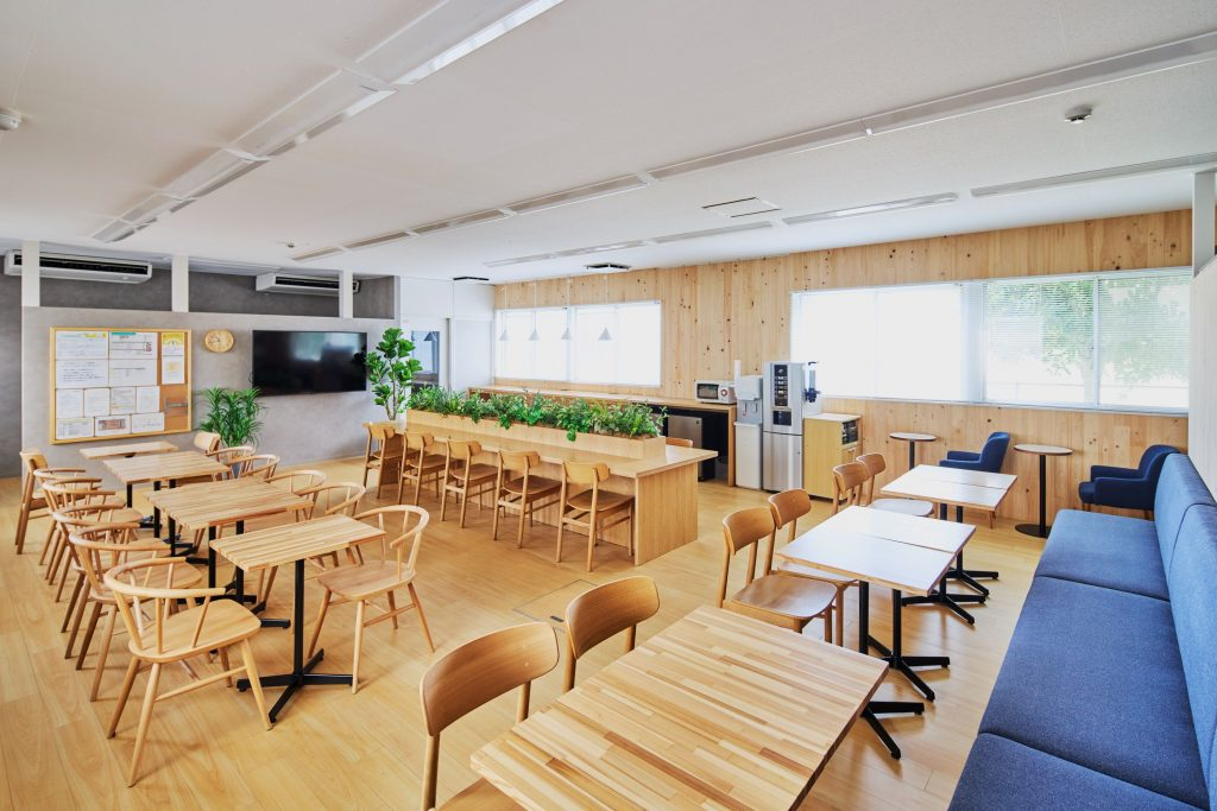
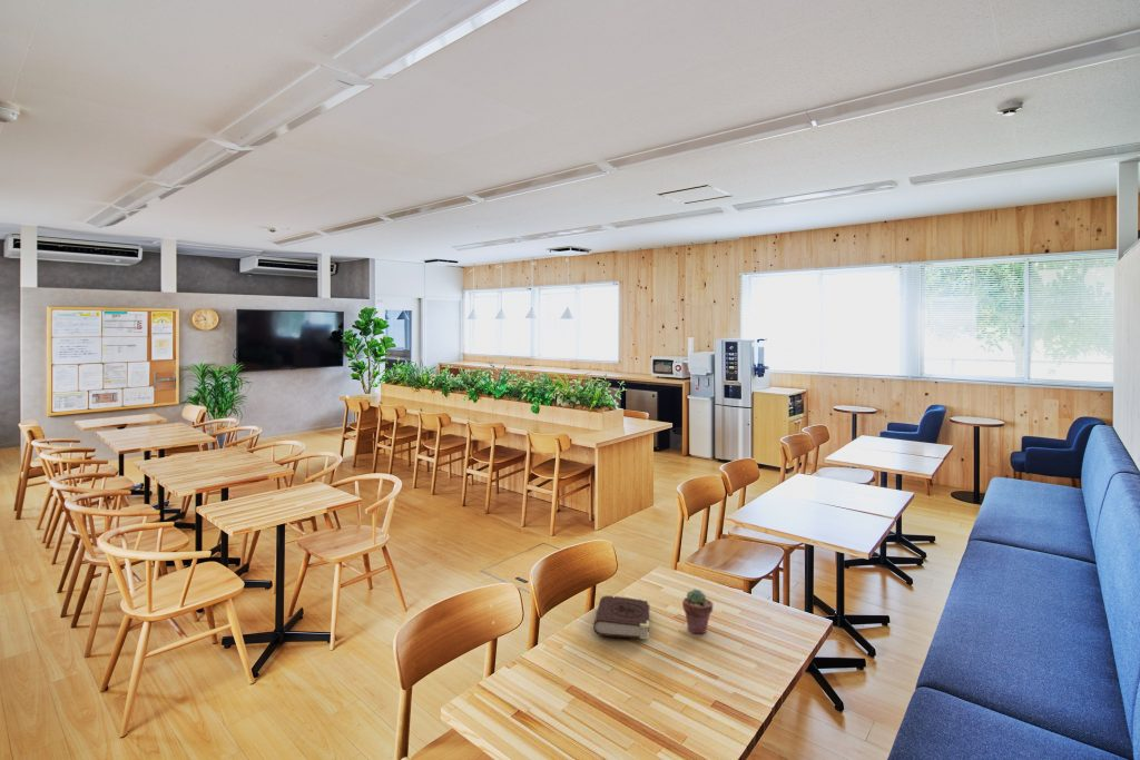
+ potted succulent (697, 609)
+ book (622, 615)
